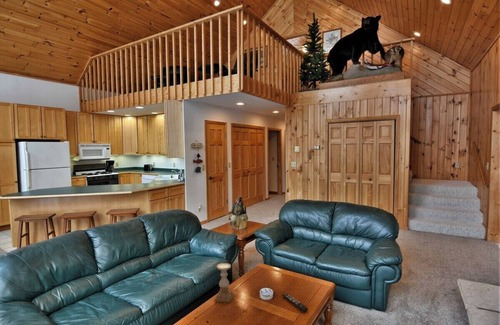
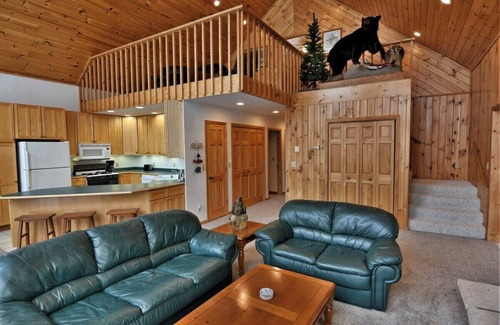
- remote control (294, 301)
- candle holder (224, 281)
